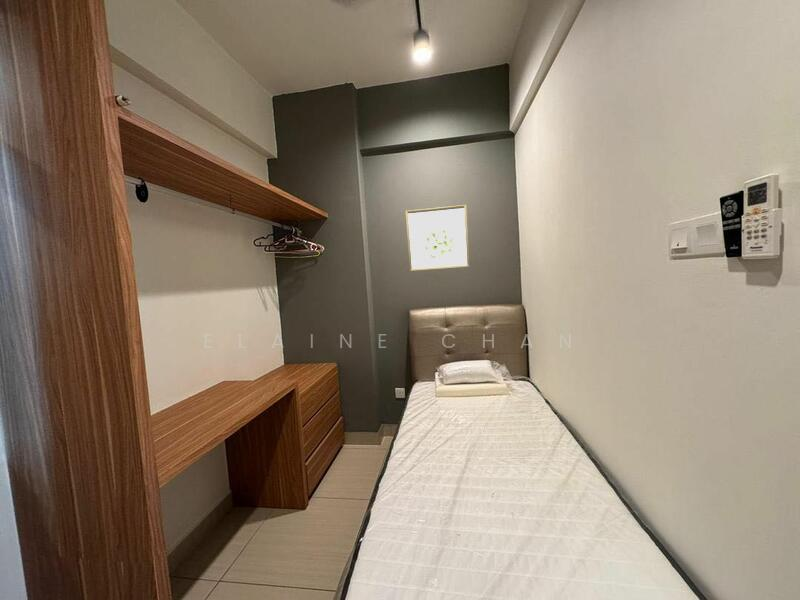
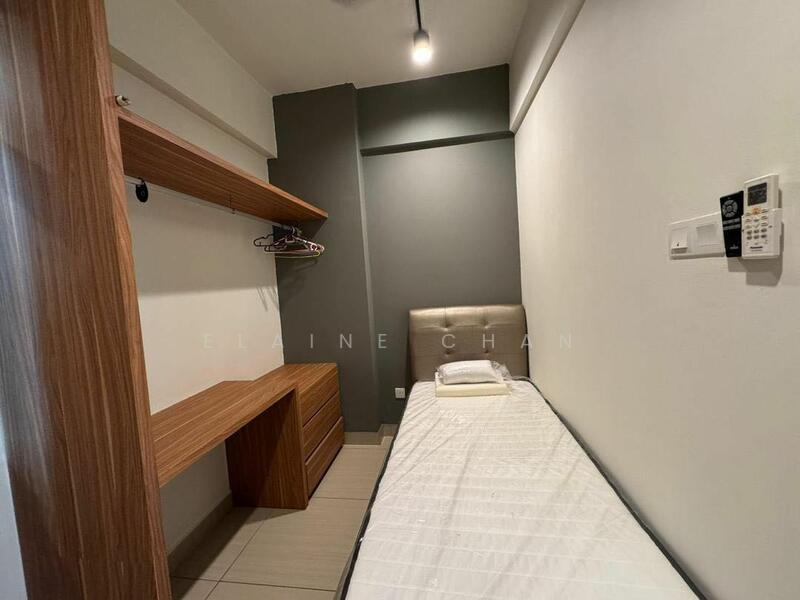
- wall art (437, 238)
